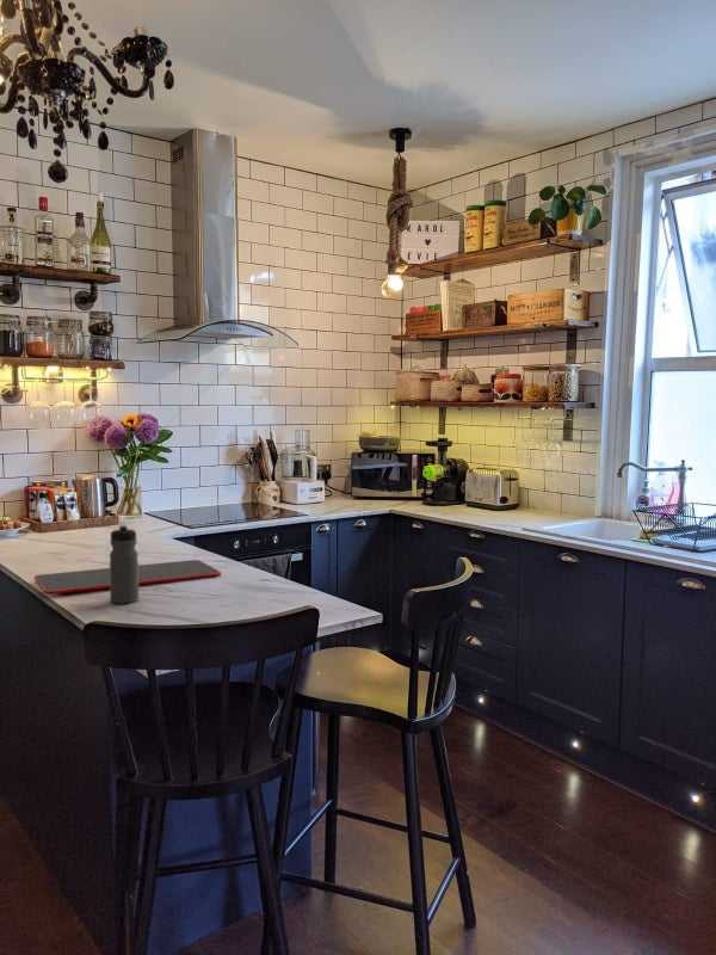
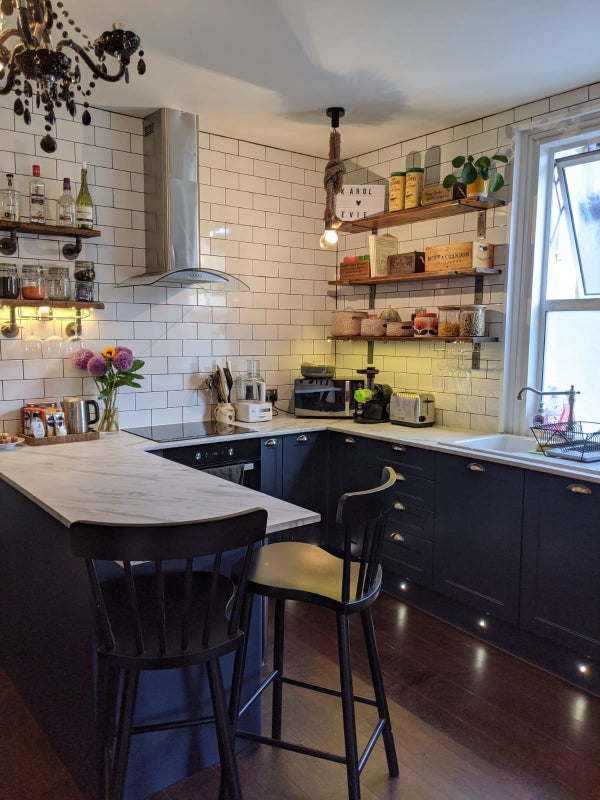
- water bottle (123, 562)
- cutting board (138, 575)
